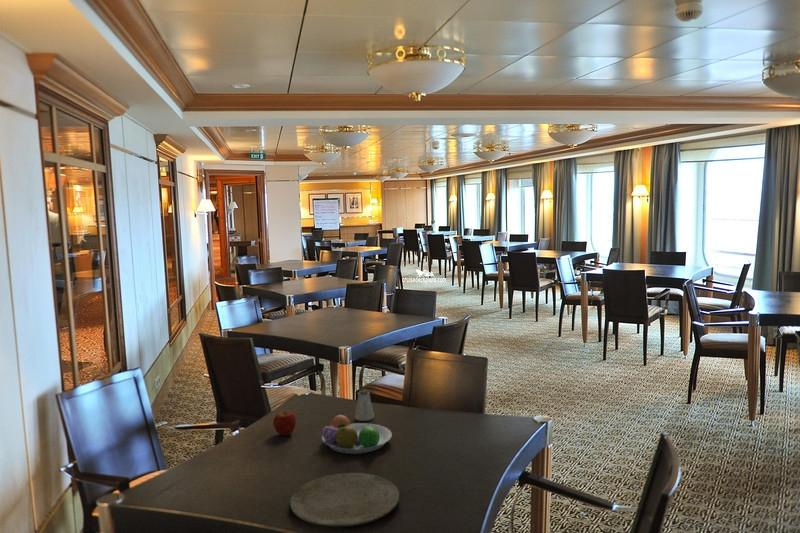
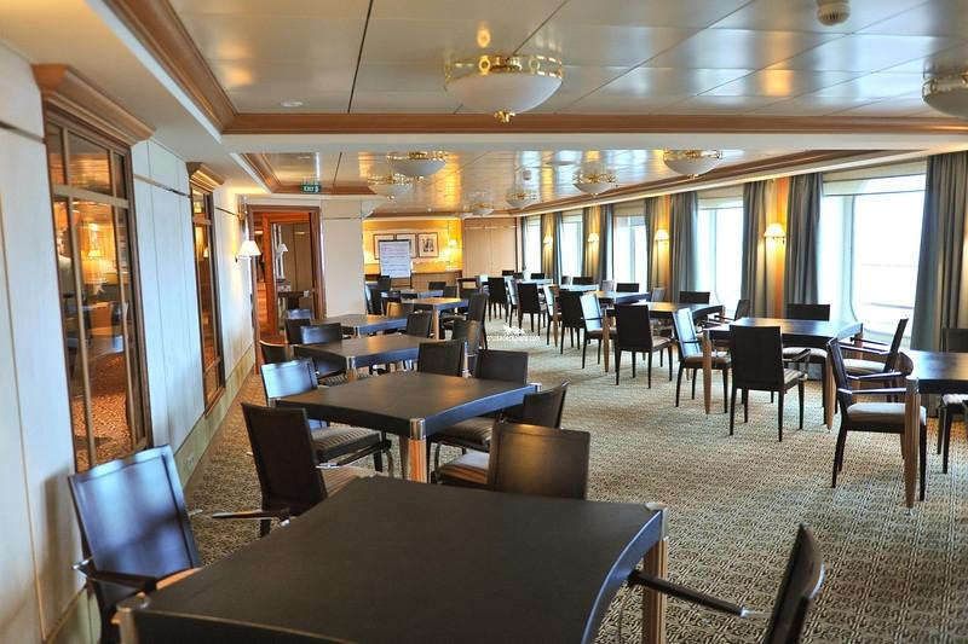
- saltshaker (364, 404)
- fruit bowl (357, 430)
- plate (345, 499)
- apple (284, 422)
